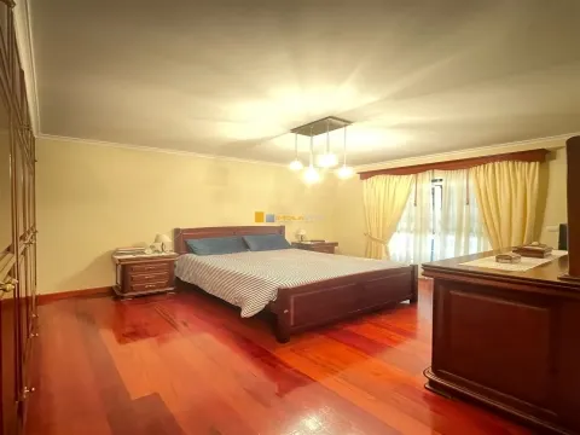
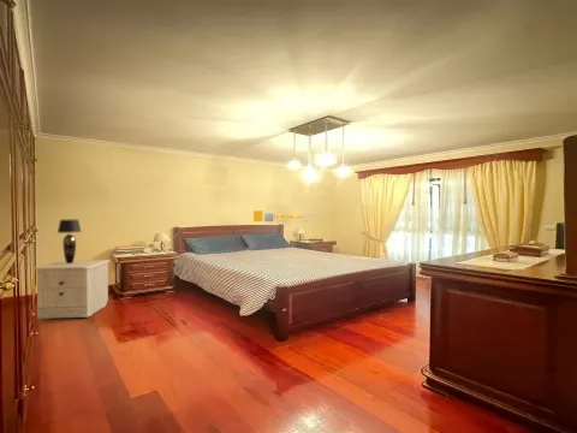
+ nightstand (73, 287)
+ table lamp (69, 241)
